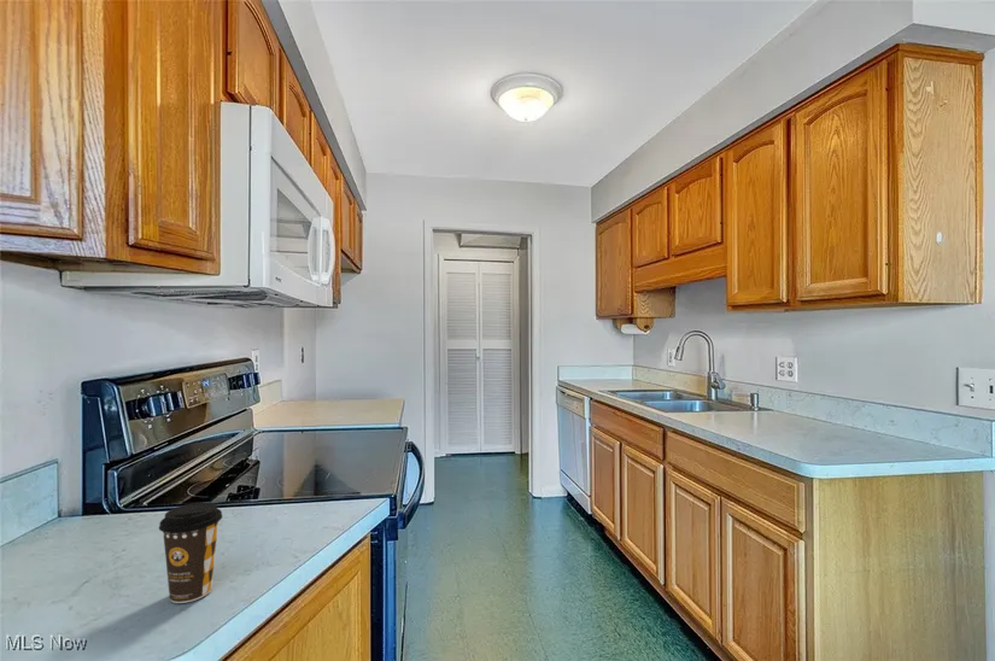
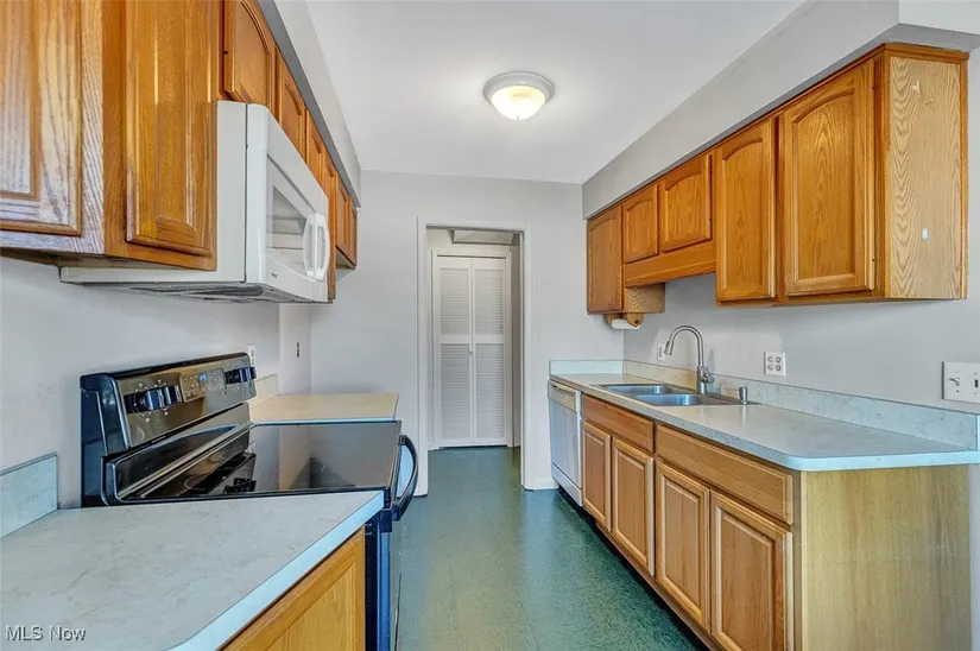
- coffee cup (191, 551)
